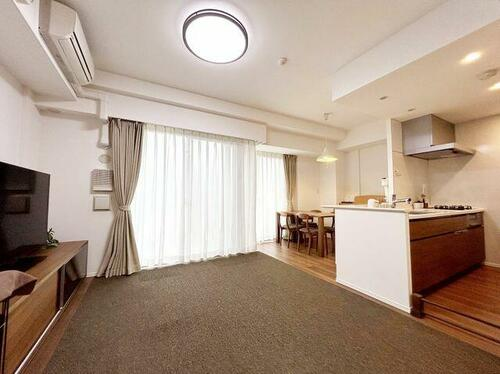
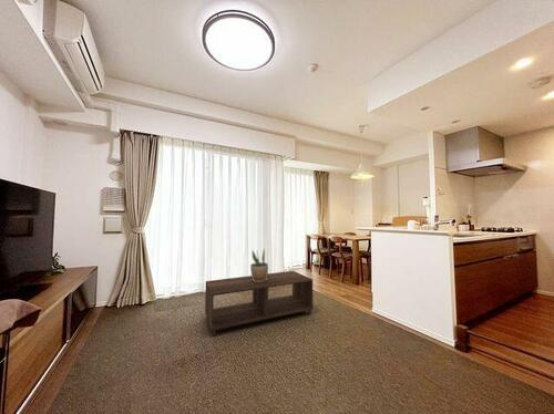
+ potted plant (259, 263)
+ coffee table (259, 298)
